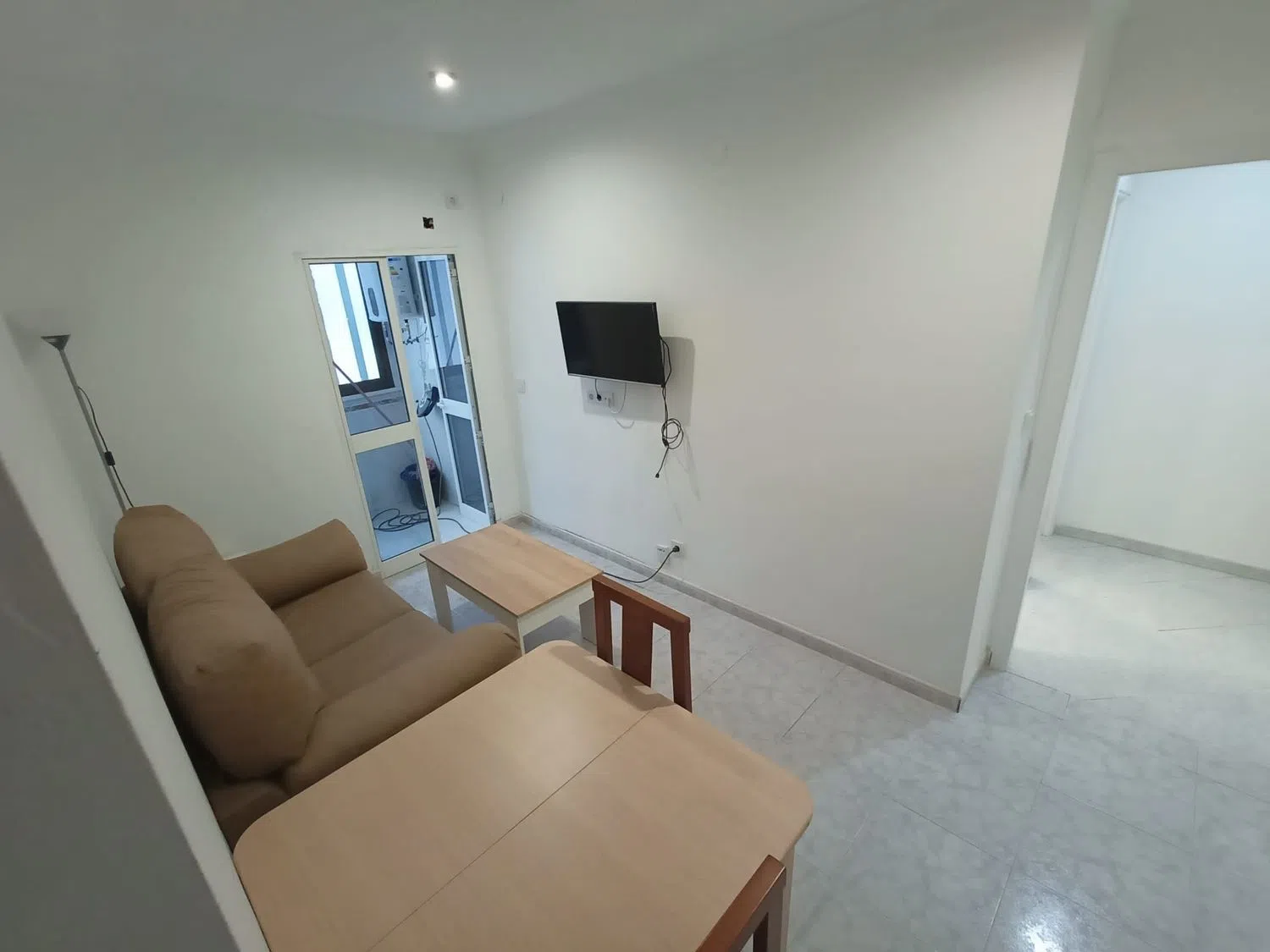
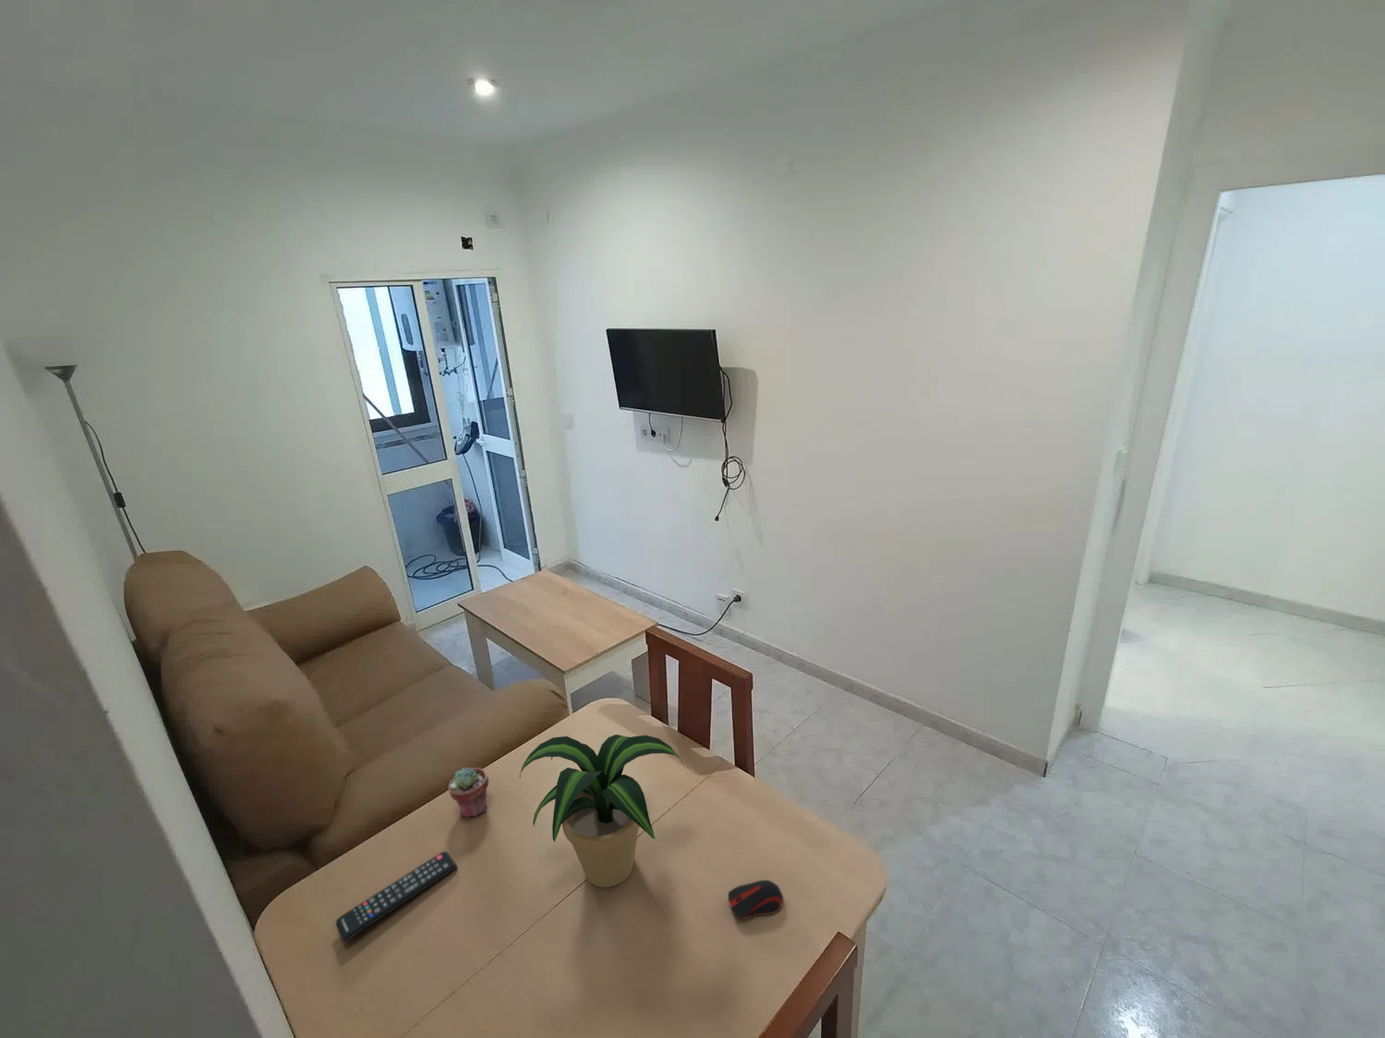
+ computer mouse (756, 895)
+ remote control (399, 893)
+ potted succulent (469, 788)
+ potted plant (601, 809)
